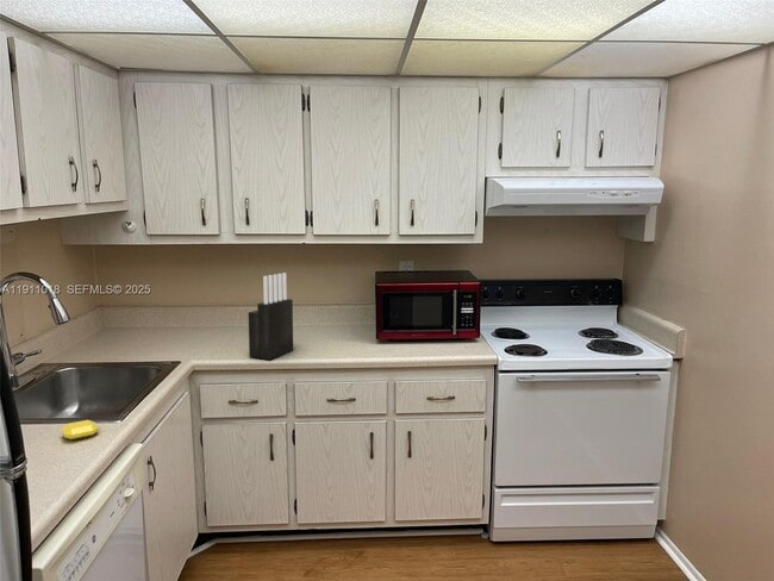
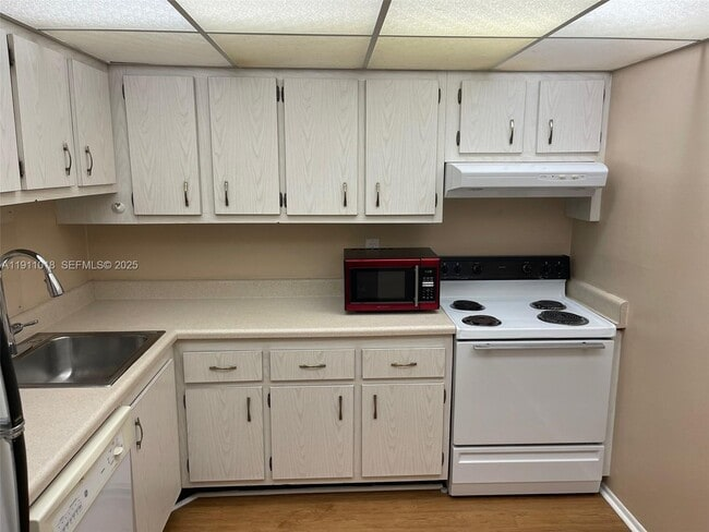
- knife block (268, 313)
- soap bar (80, 429)
